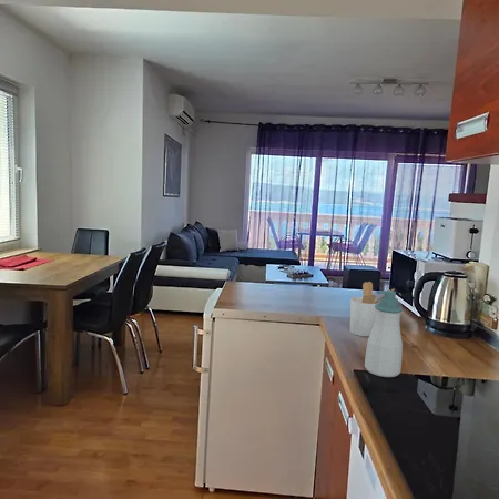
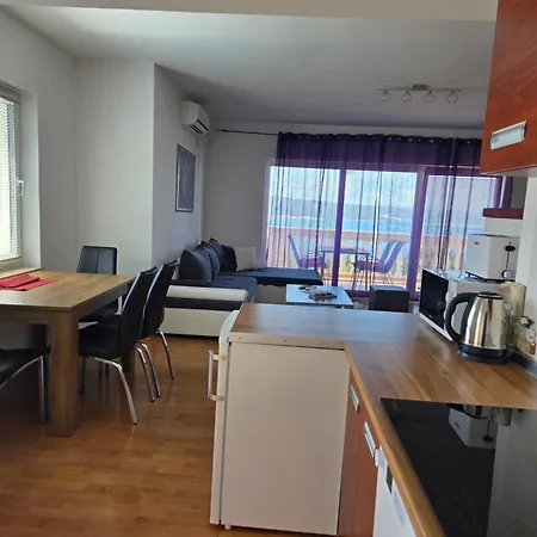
- soap bottle (386, 332)
- utensil holder (370, 309)
